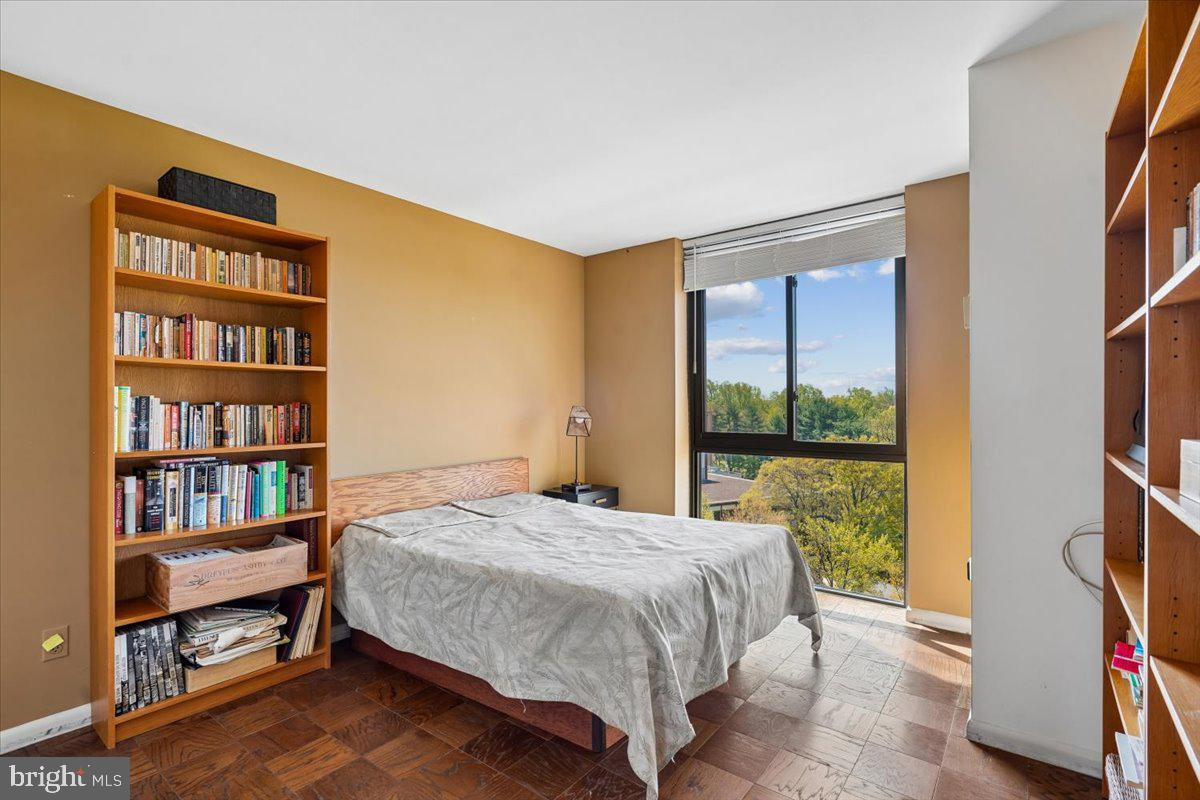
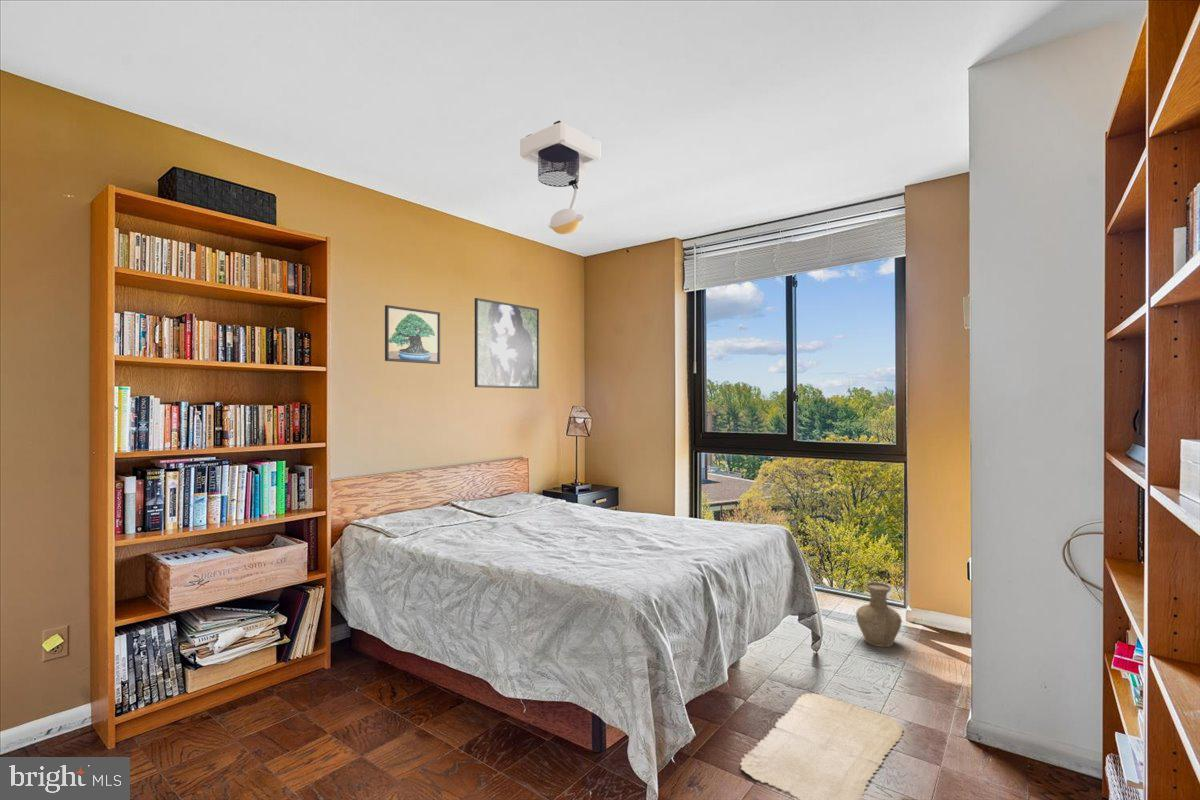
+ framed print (413, 335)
+ vase (878, 613)
+ ceiling light (561, 184)
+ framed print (508, 345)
+ bath mat (825, 743)
